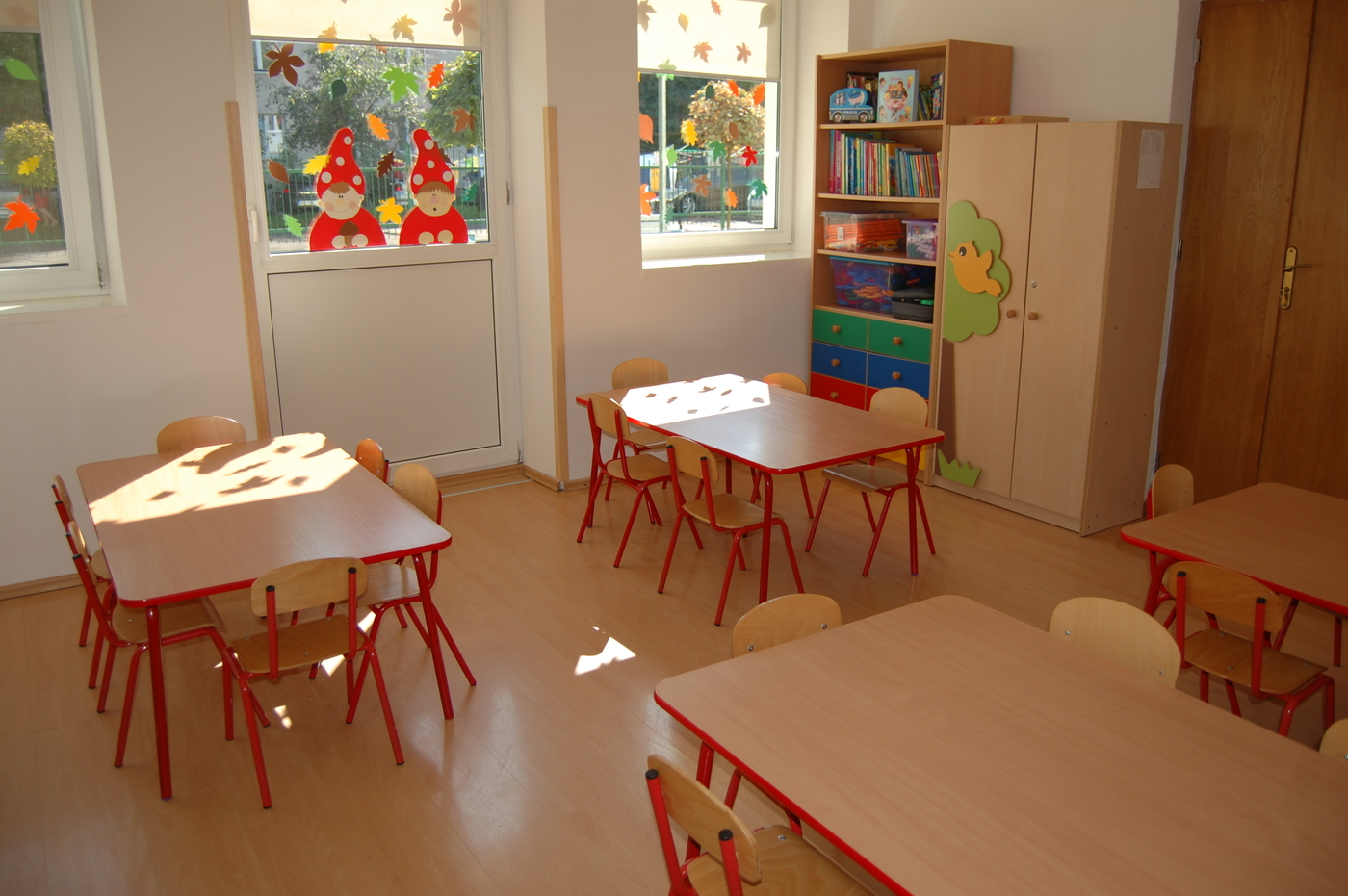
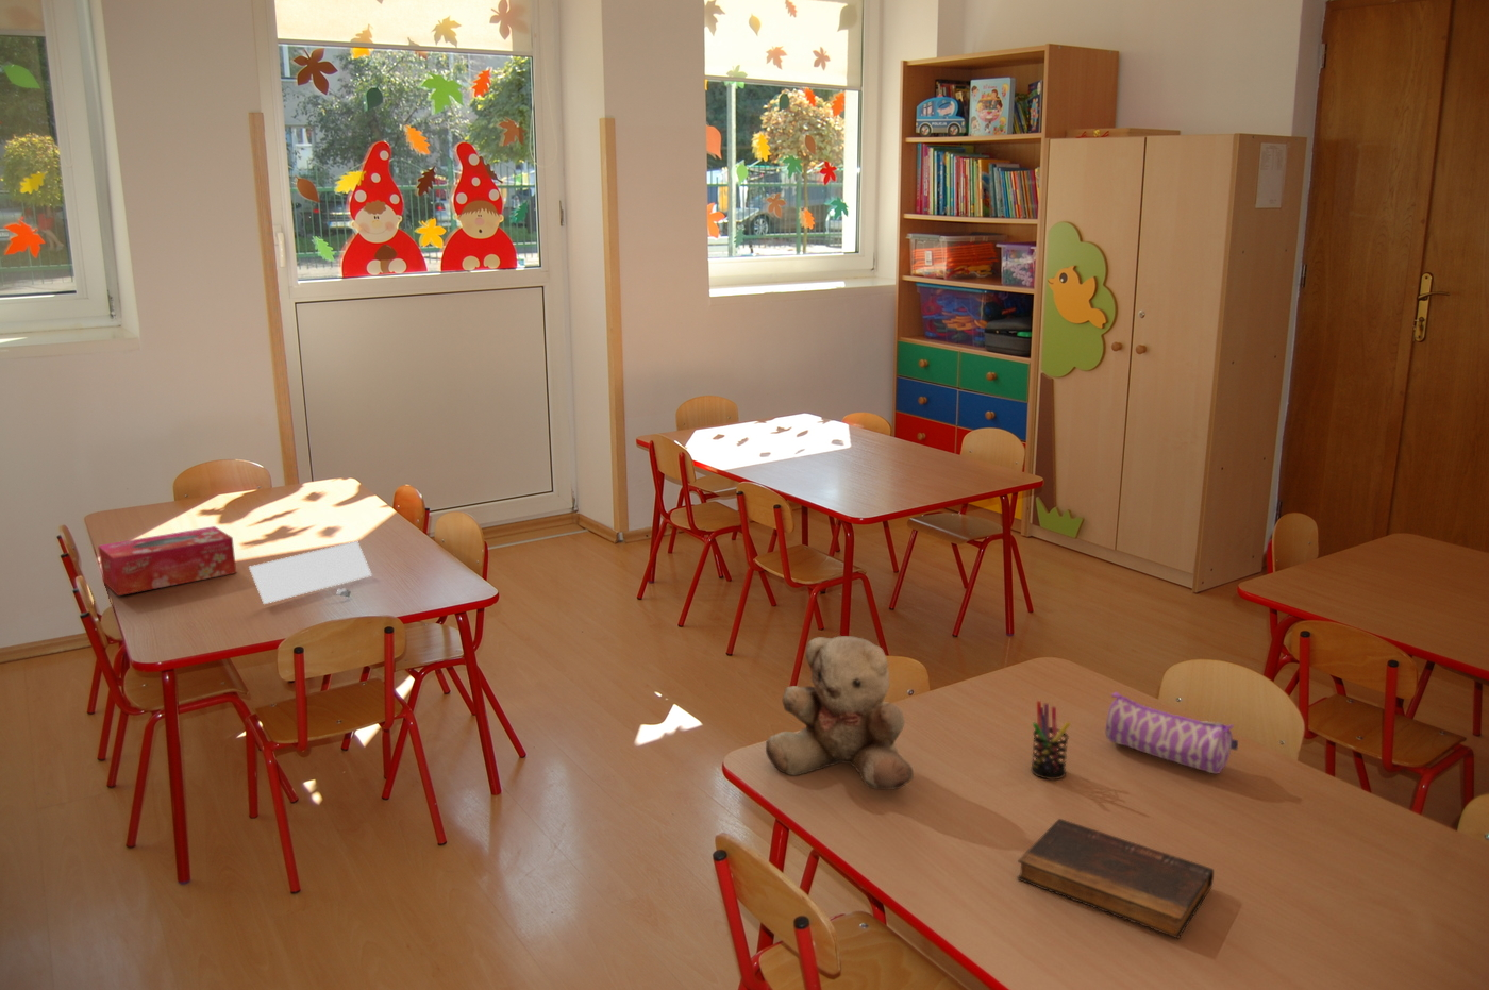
+ tissue box (168, 559)
+ book (1115, 873)
+ pen holder (1045, 739)
+ paper sheet (311, 571)
+ pencil case (1168, 733)
+ teddy bear (837, 710)
